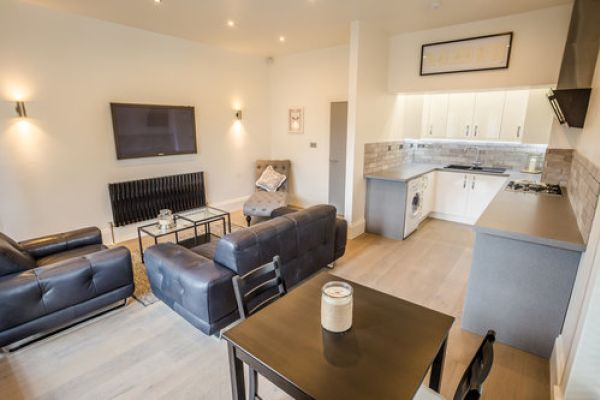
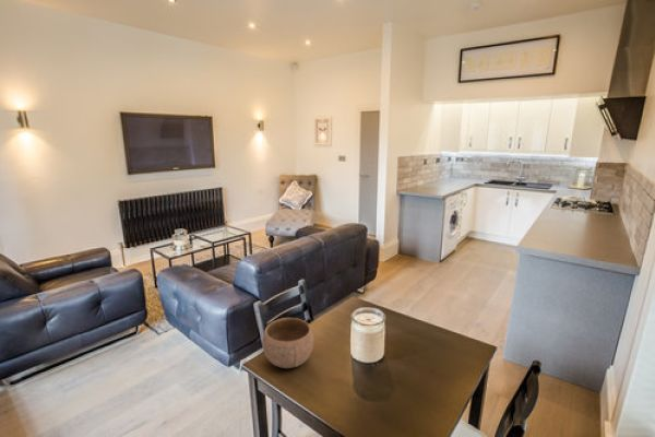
+ bowl (288, 343)
